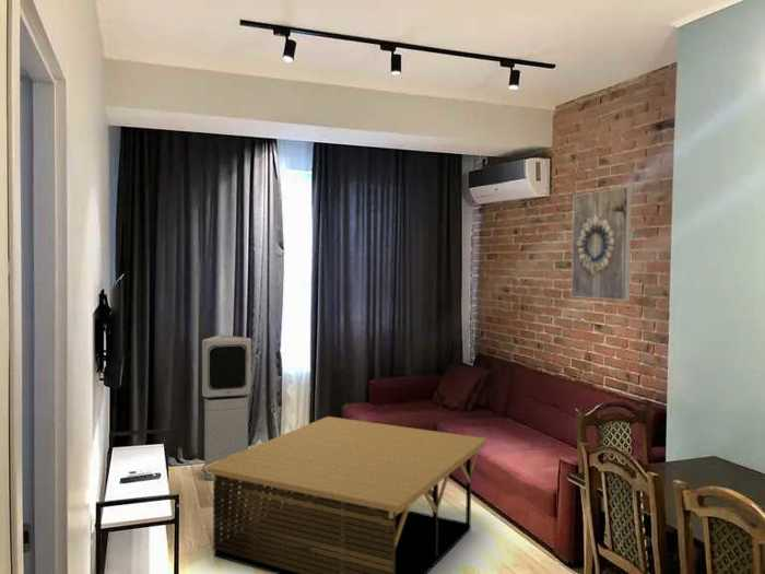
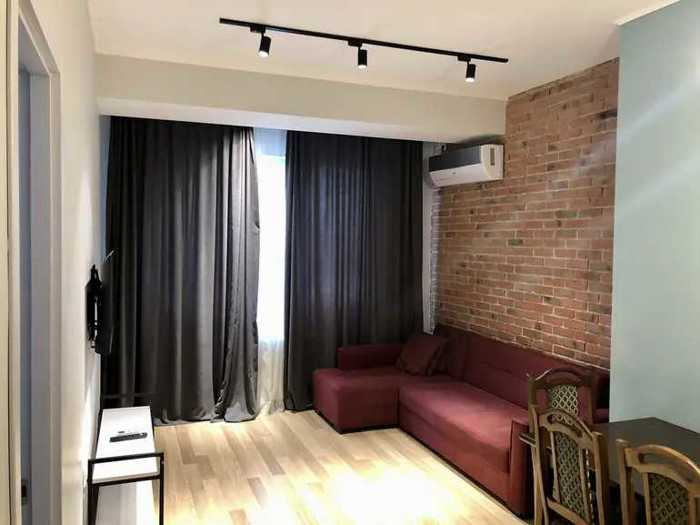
- coffee table (354, 493)
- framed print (599, 245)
- air purifier (224, 405)
